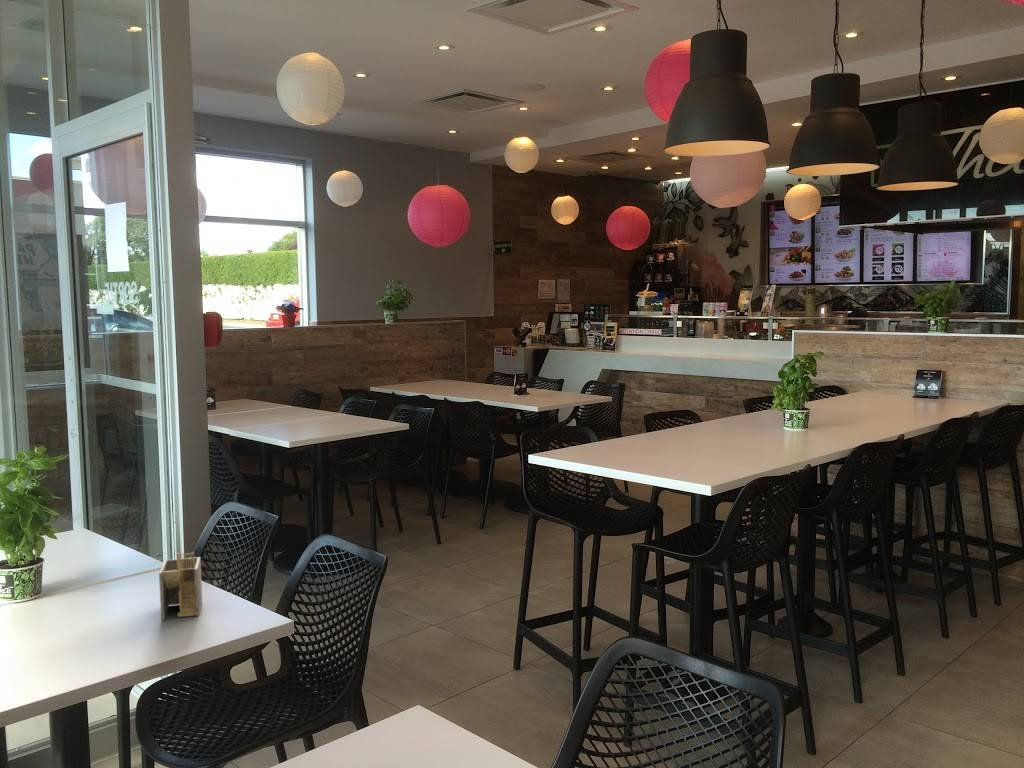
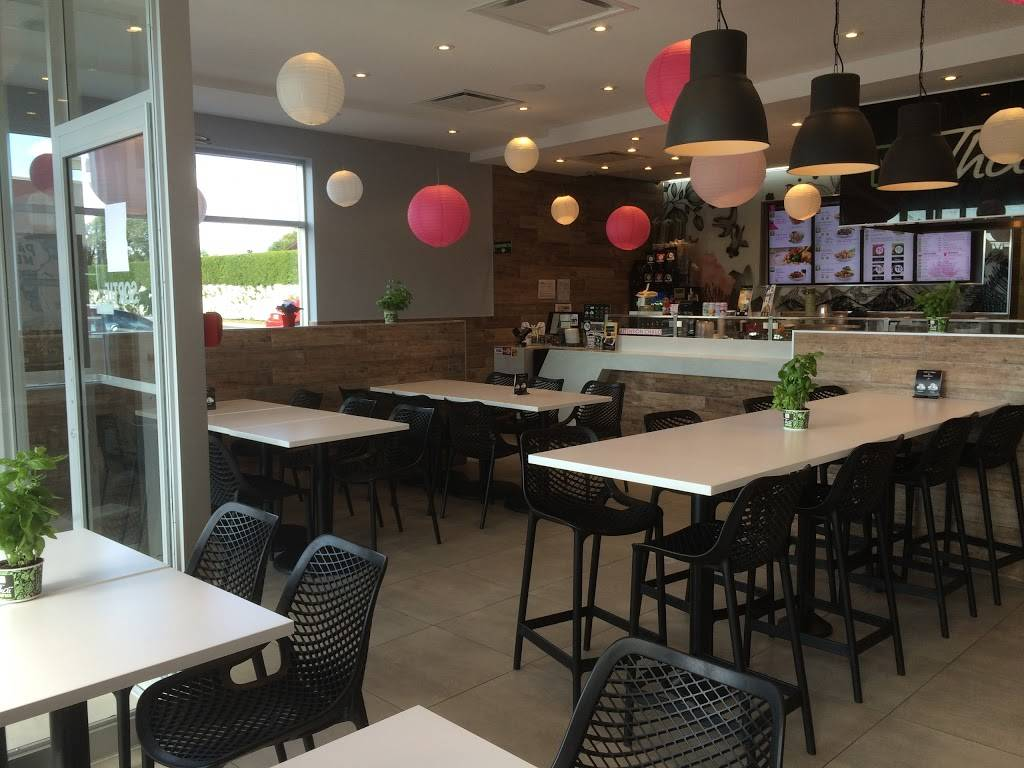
- napkin holder (181, 579)
